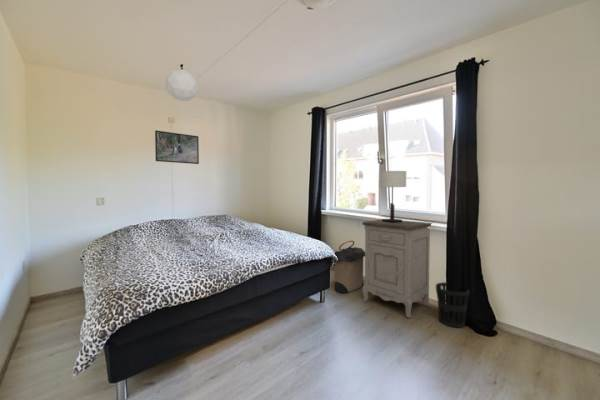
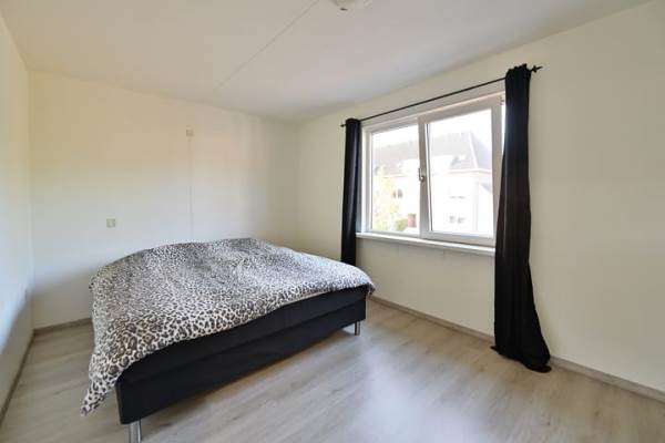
- pendant lamp (181, 82)
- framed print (178, 148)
- nightstand (394, 263)
- wastebasket (451, 305)
- table lamp (392, 196)
- laundry hamper (349, 263)
